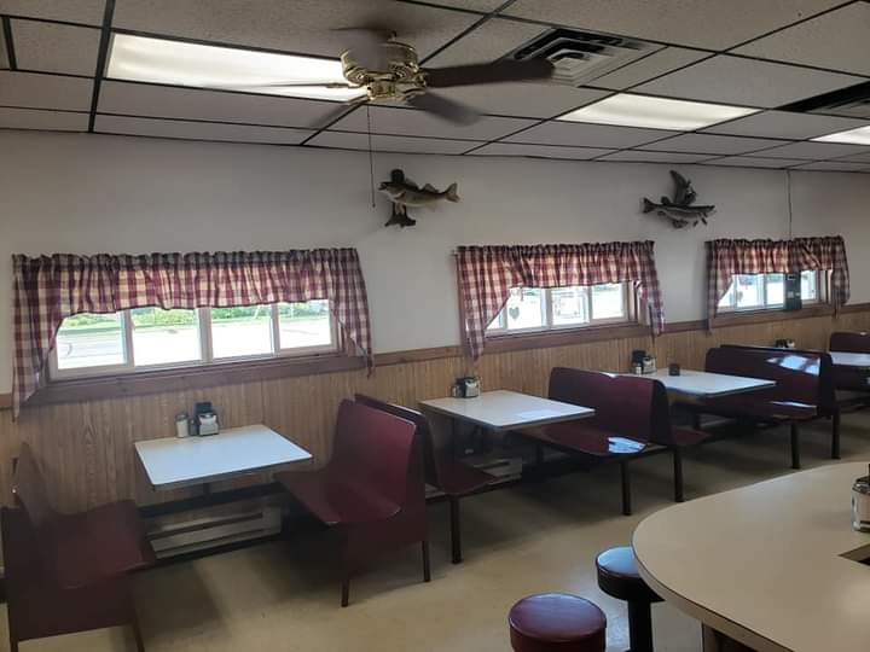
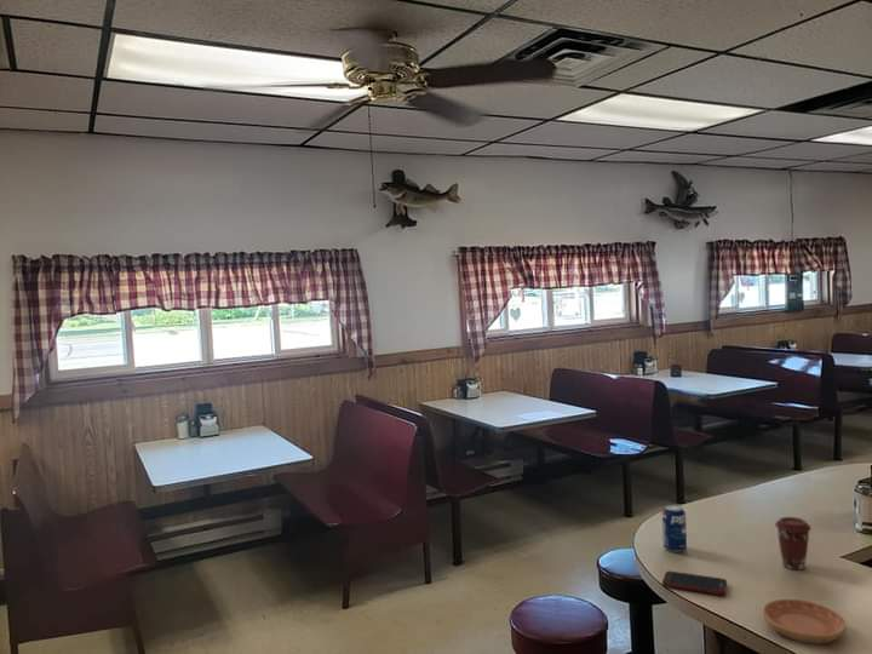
+ beverage can (673, 528)
+ cell phone (694, 583)
+ coffee cup (793, 543)
+ saucer (803, 621)
